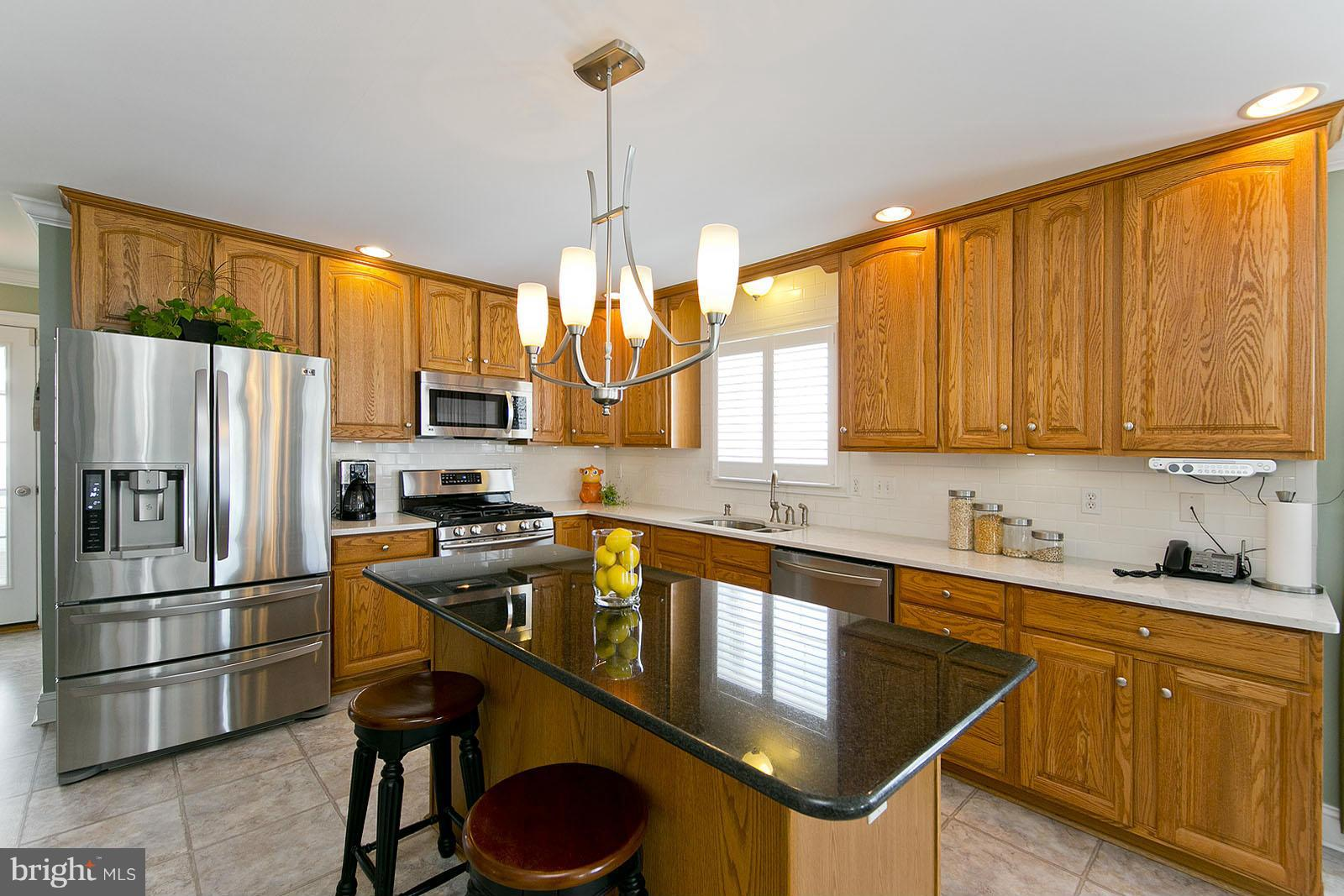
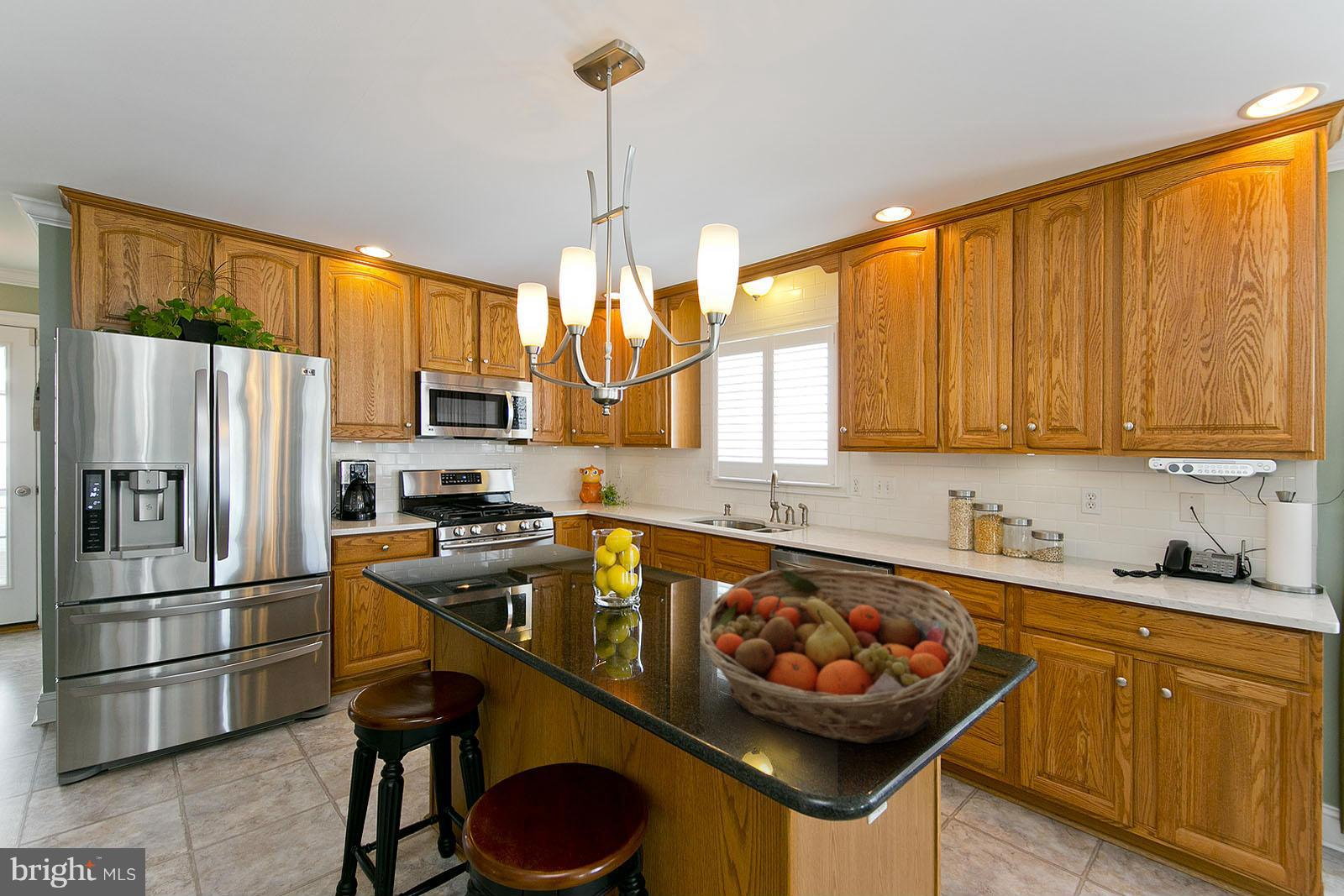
+ fruit basket (828, 643)
